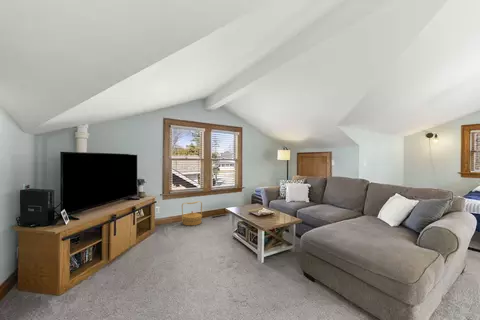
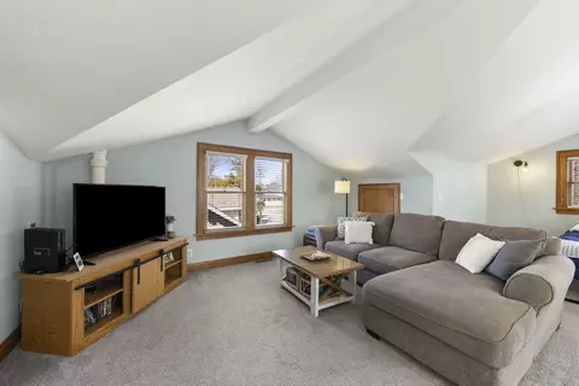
- woven basket (192, 212)
